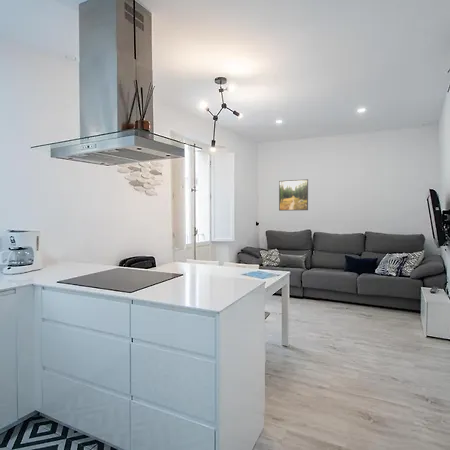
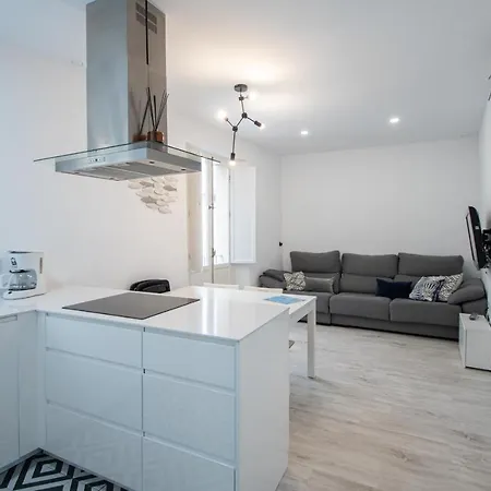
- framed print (293, 195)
